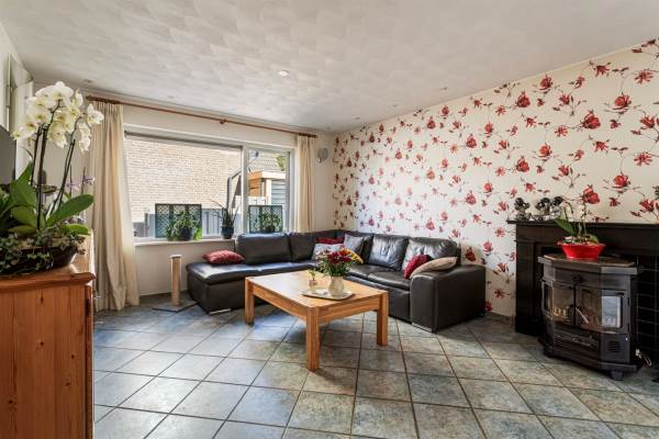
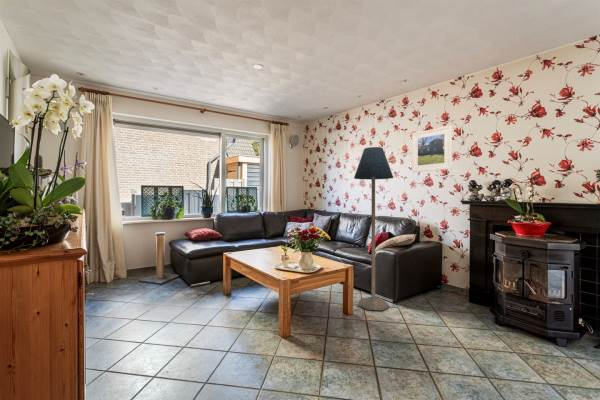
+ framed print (430, 150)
+ floor lamp (373, 226)
